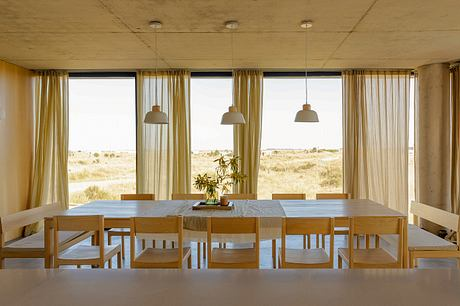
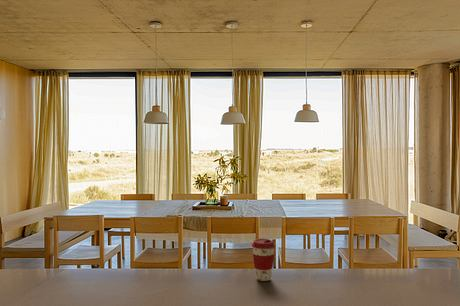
+ coffee cup (263, 259)
